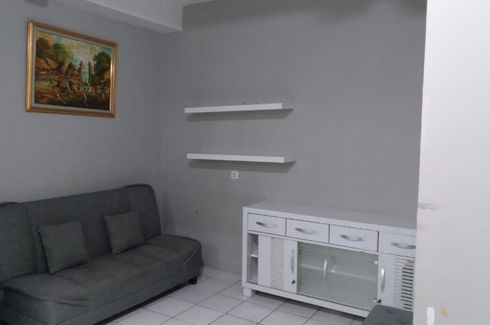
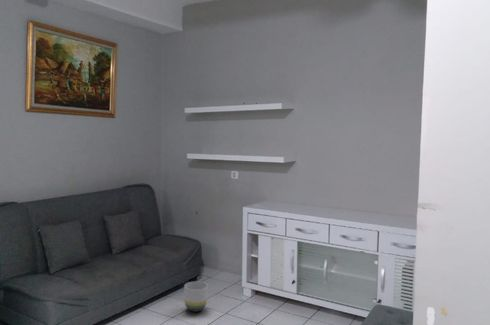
+ planter (195, 297)
